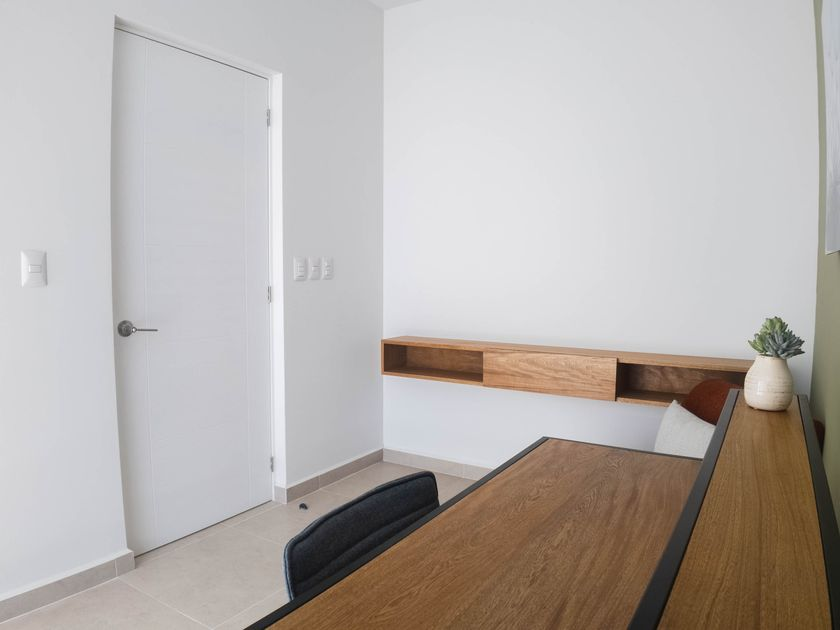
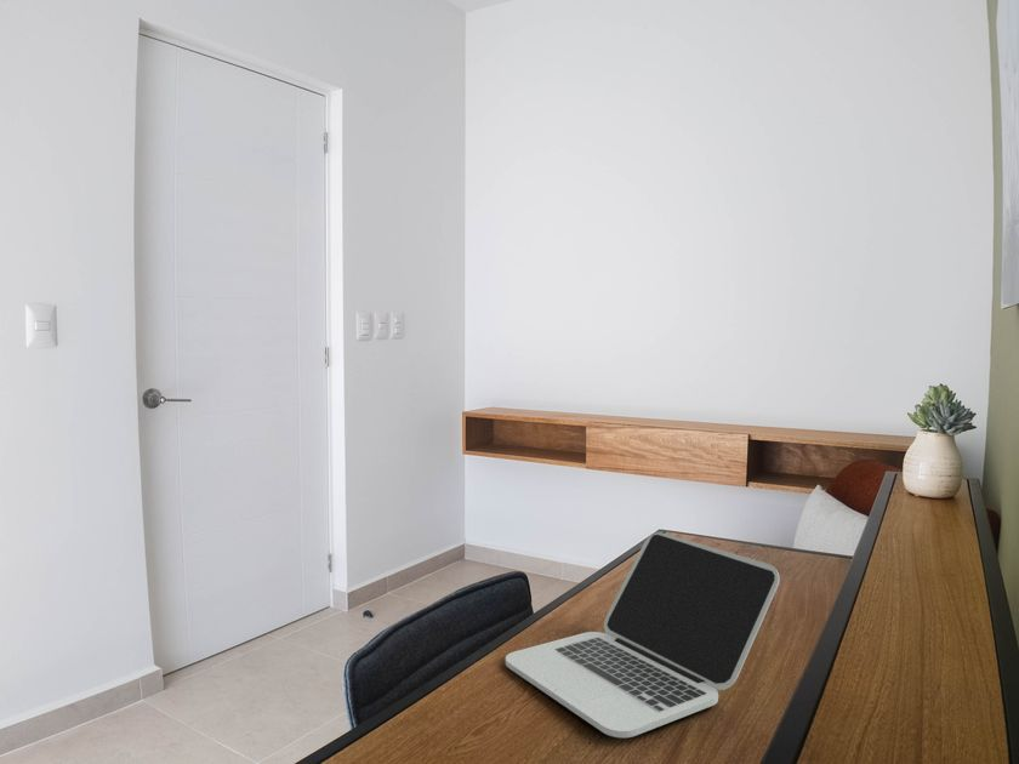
+ laptop (637, 616)
